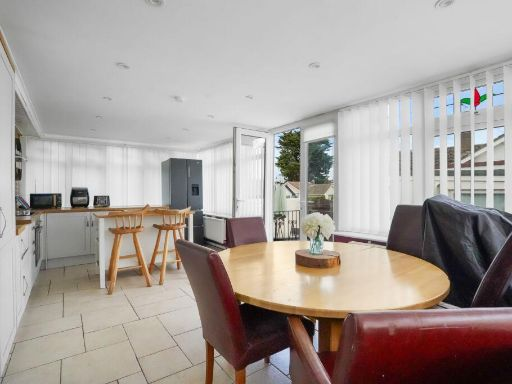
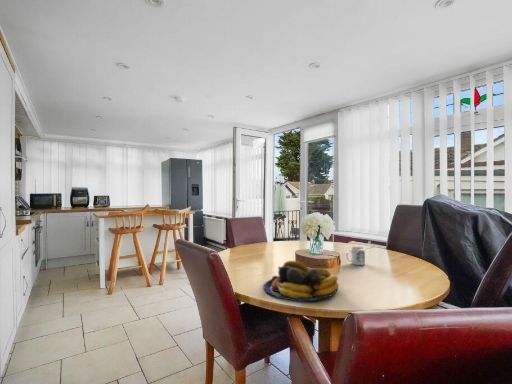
+ mug (355, 255)
+ fruit bowl (299, 274)
